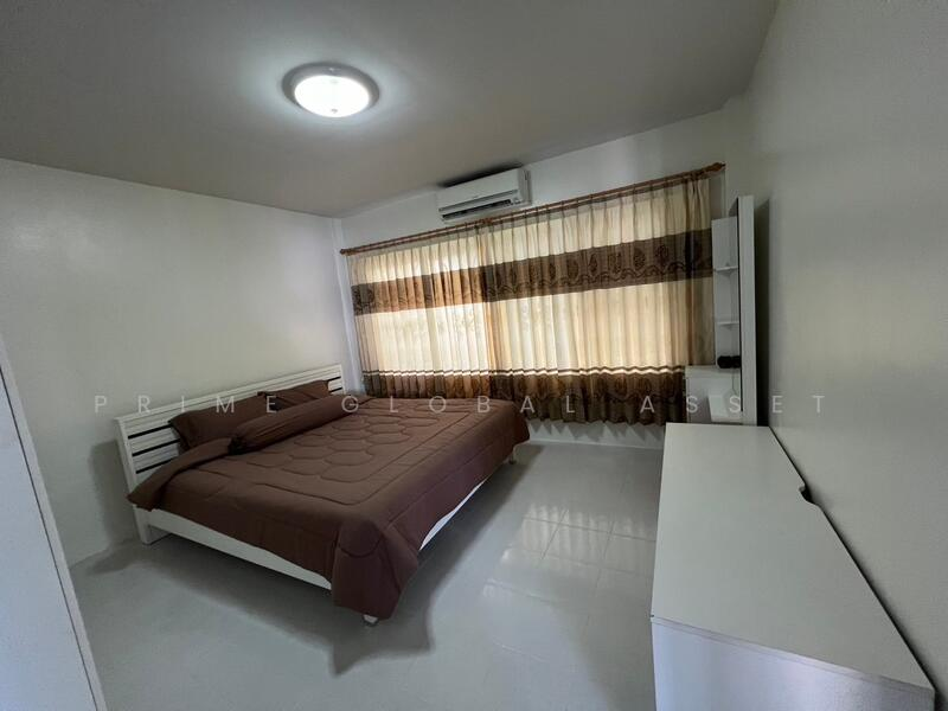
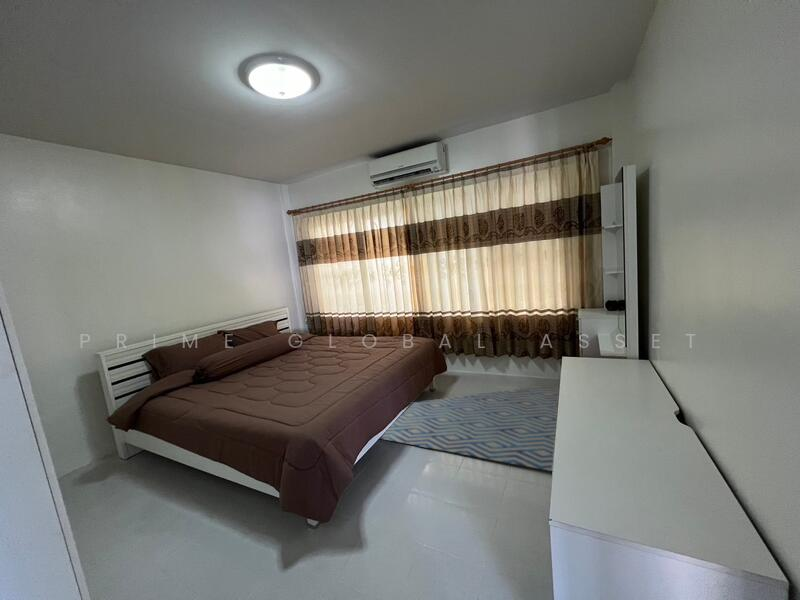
+ rug (486, 411)
